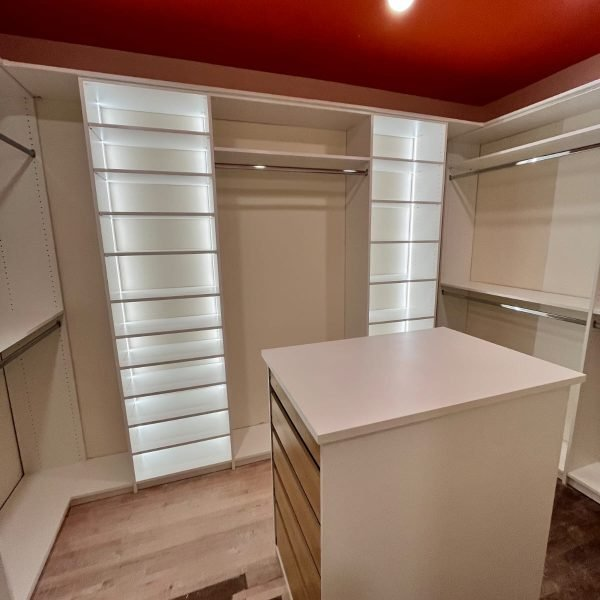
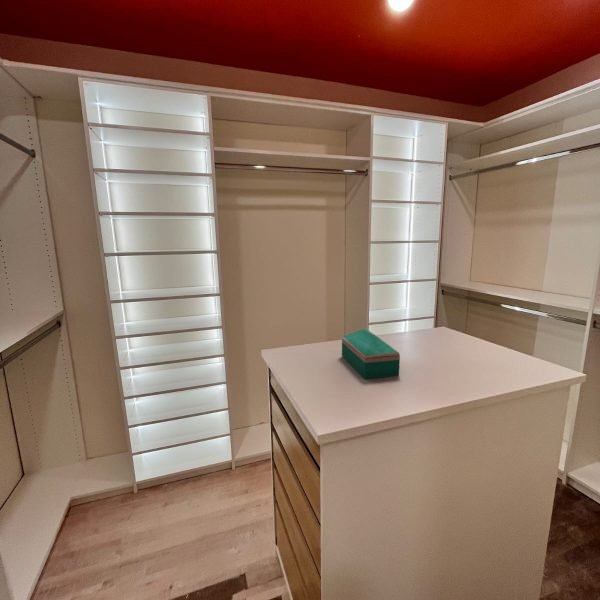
+ jewelry box (368, 348)
